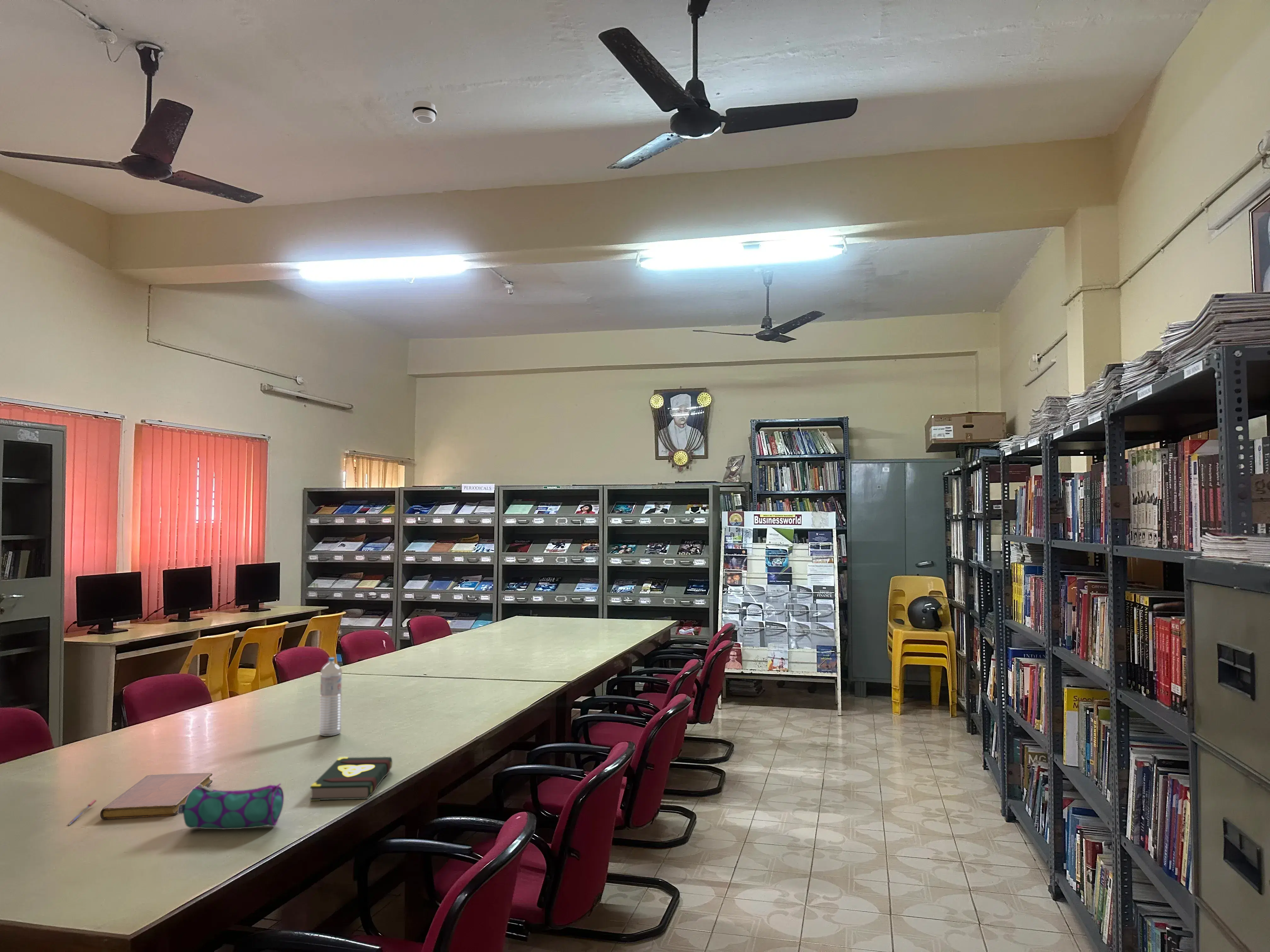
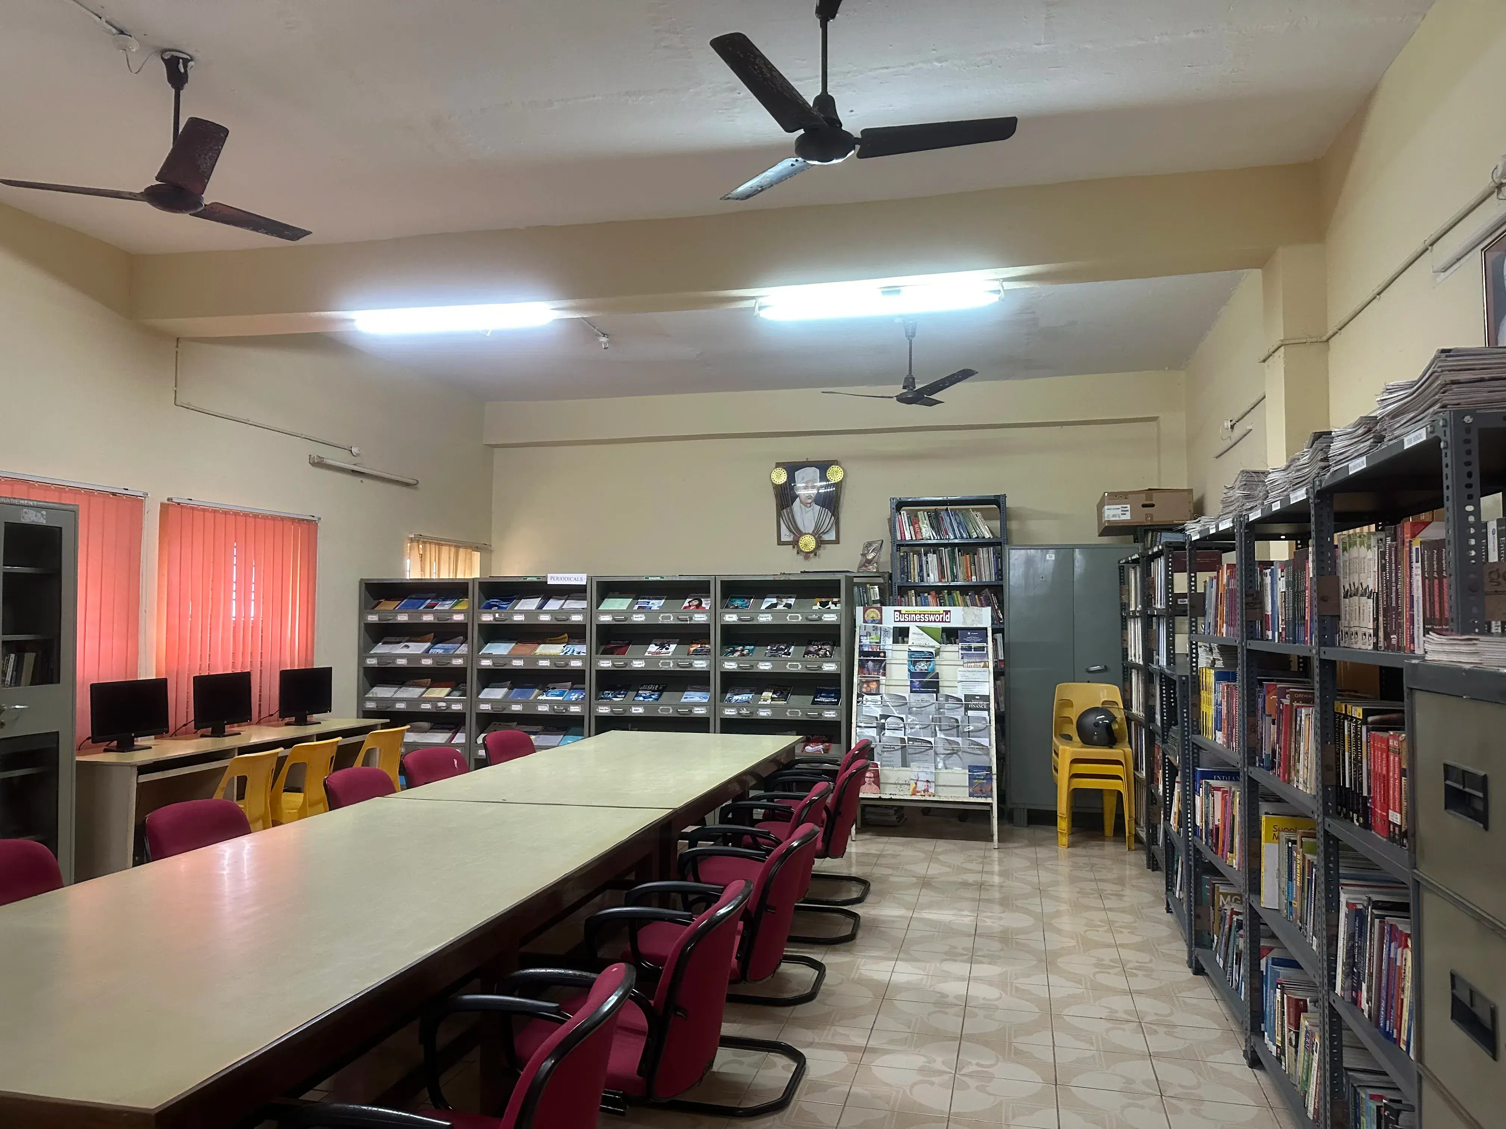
- pencil case (234, 806)
- smoke detector (424, 113)
- notebook (160, 794)
- water bottle (331, 696)
- pen (82, 812)
- book (354, 777)
